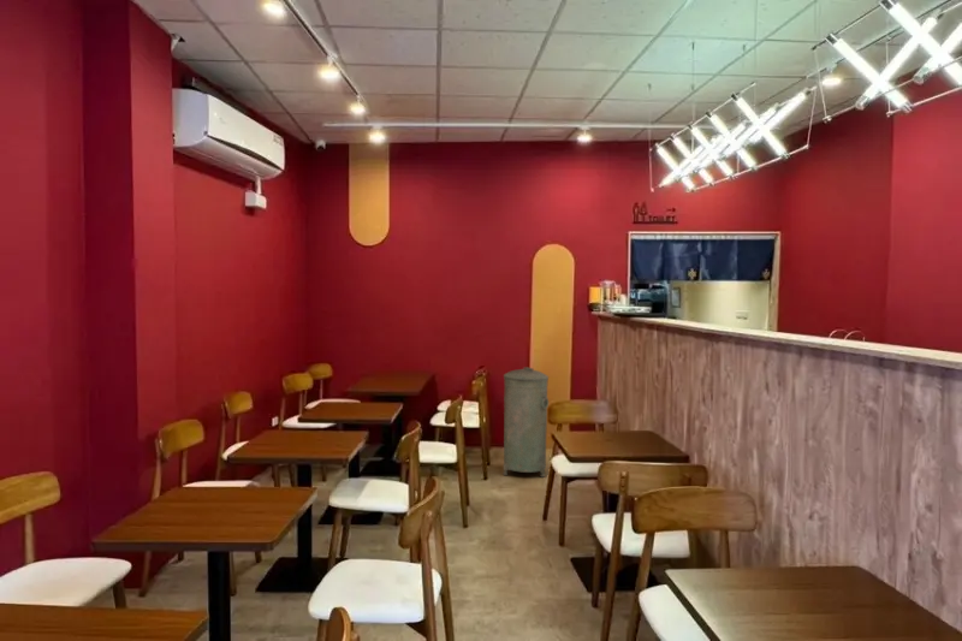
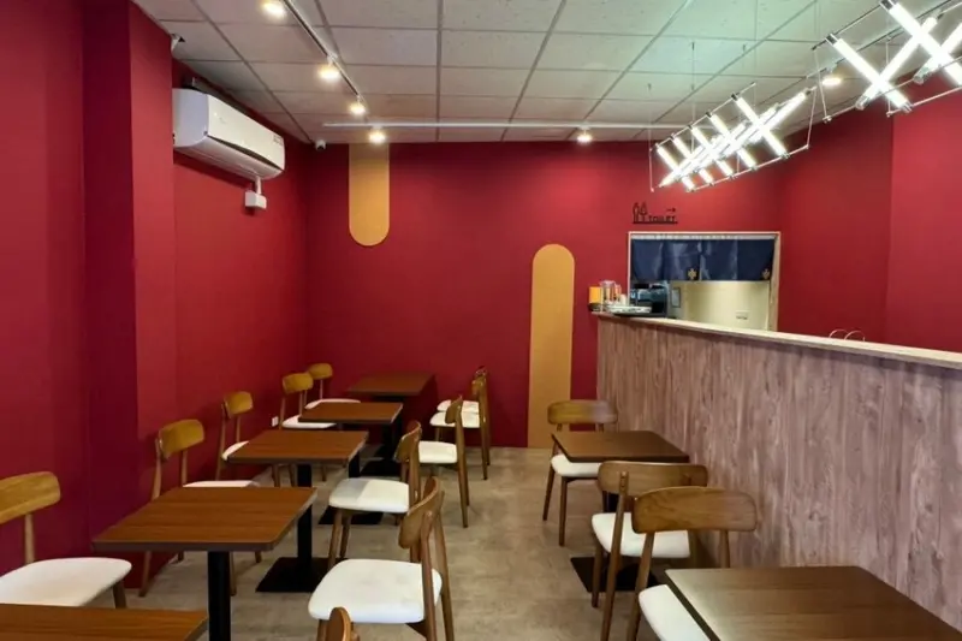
- trash can (525, 420)
